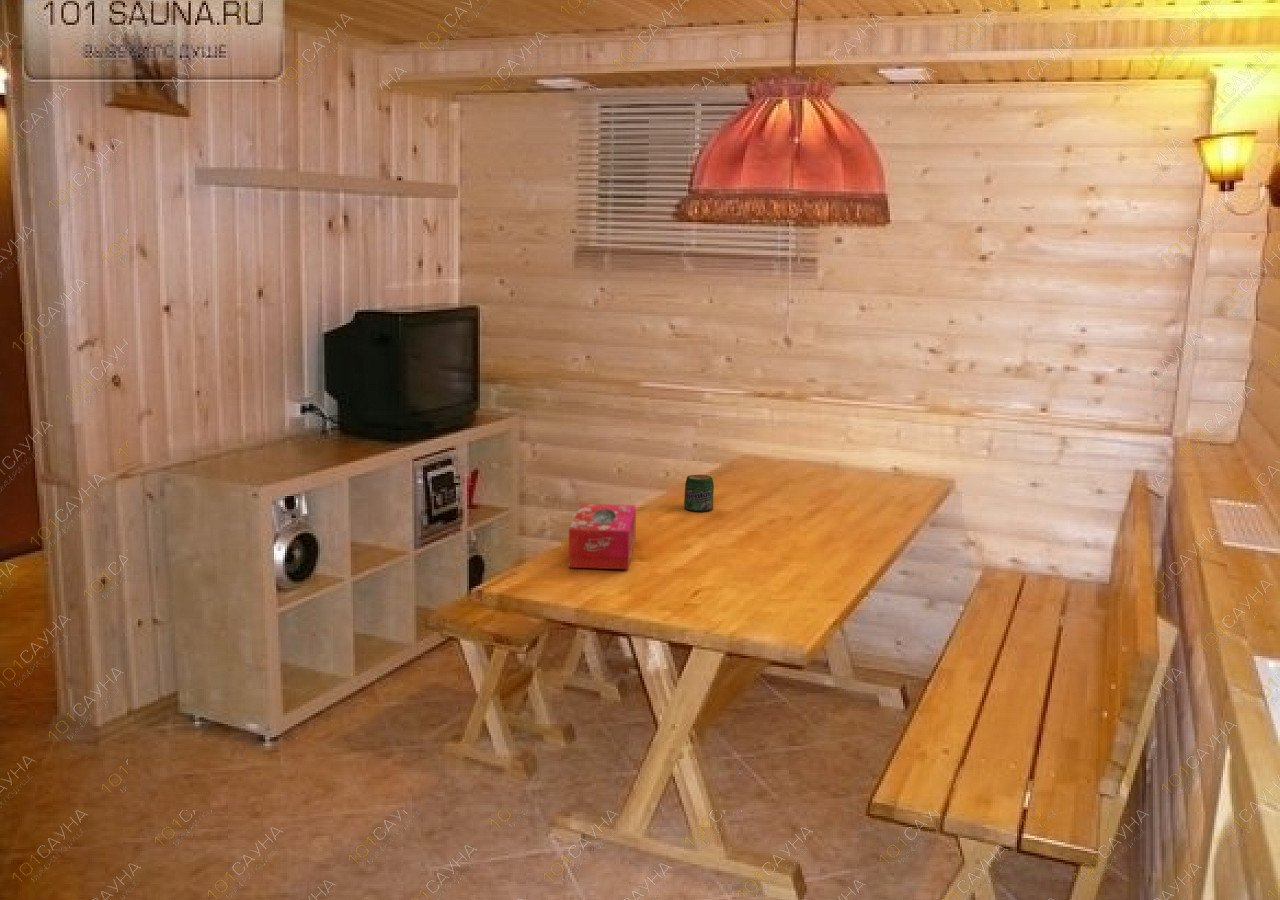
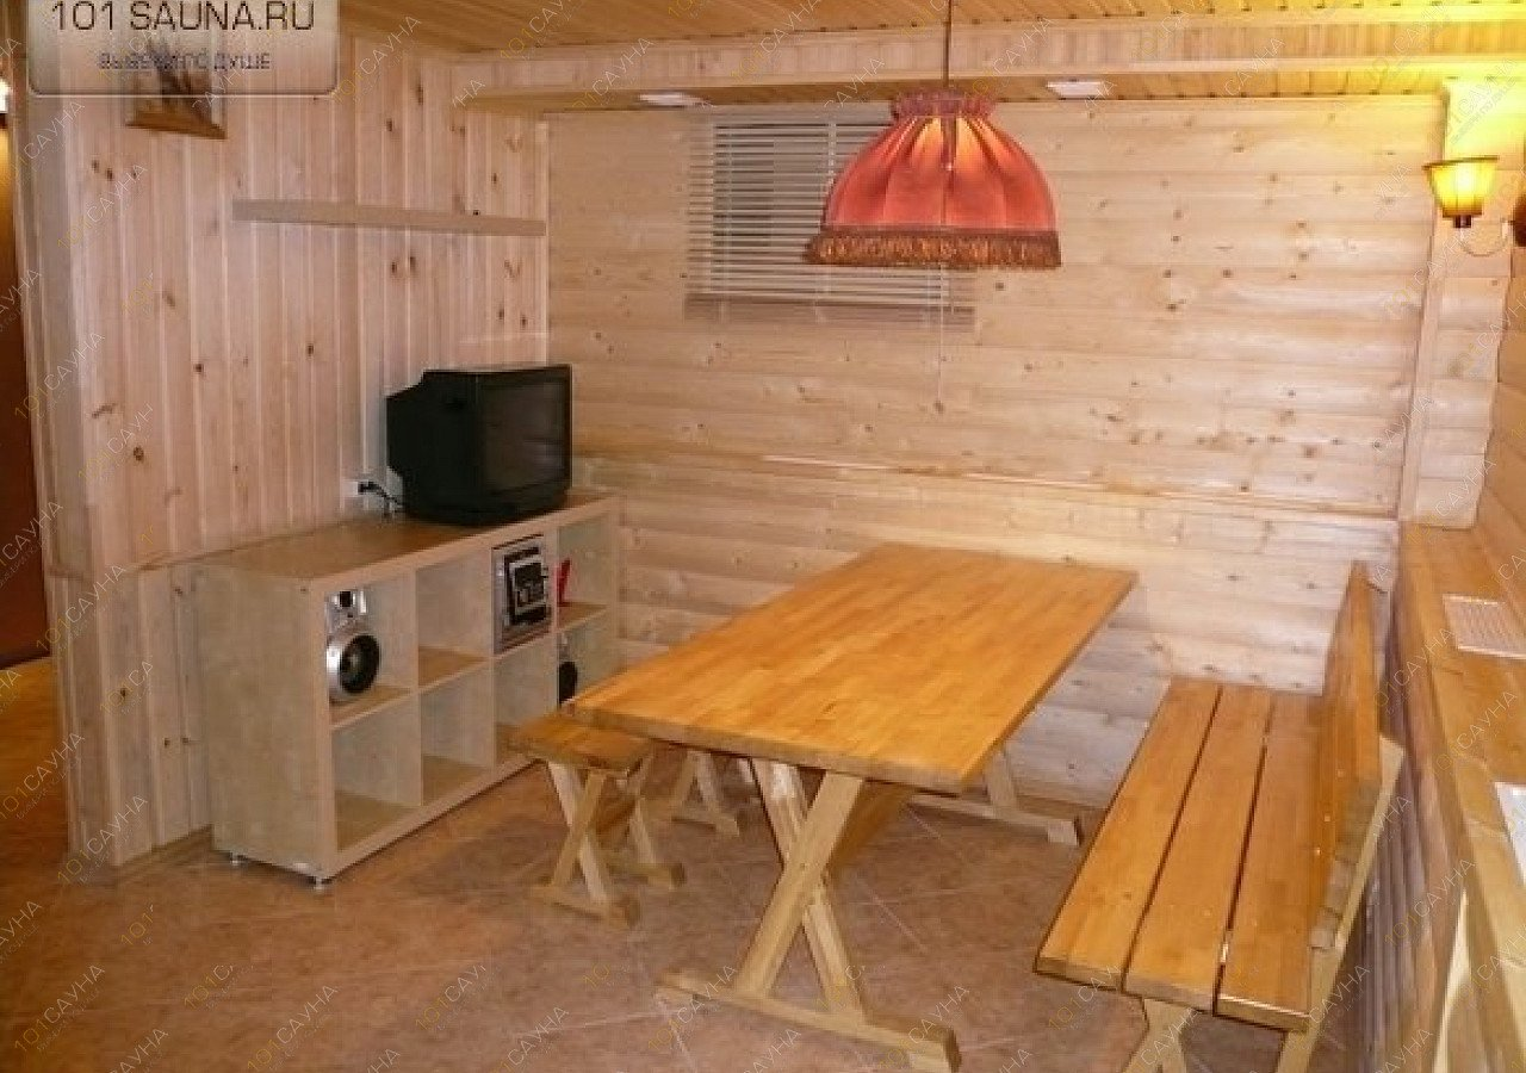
- jar (698, 492)
- tissue box (603, 534)
